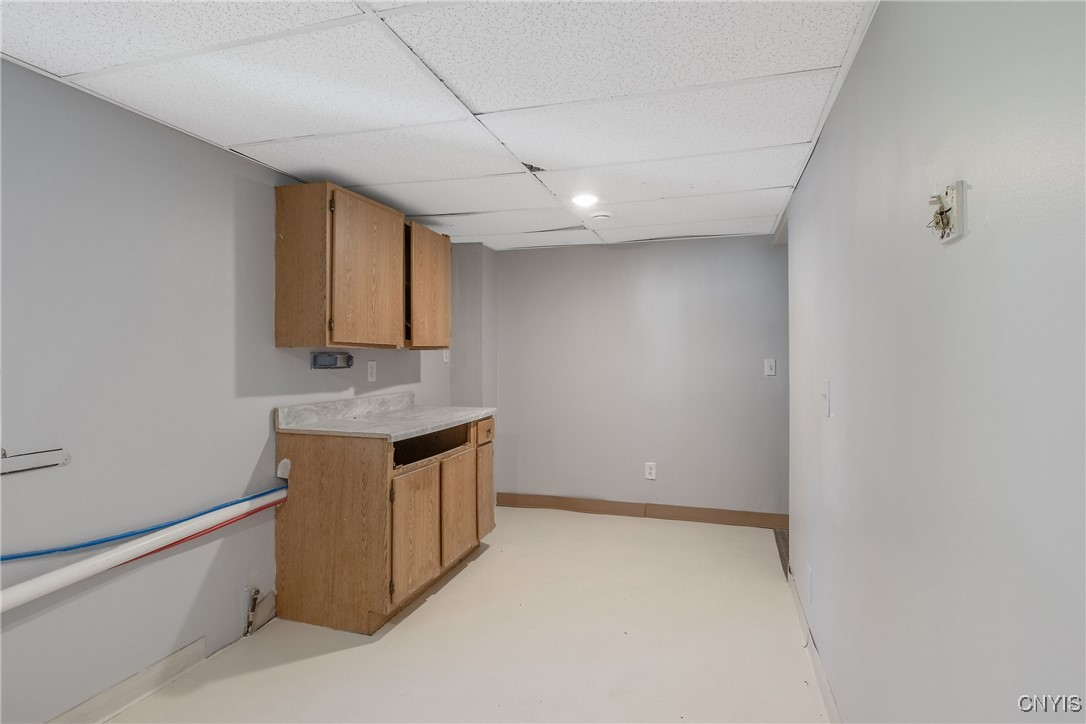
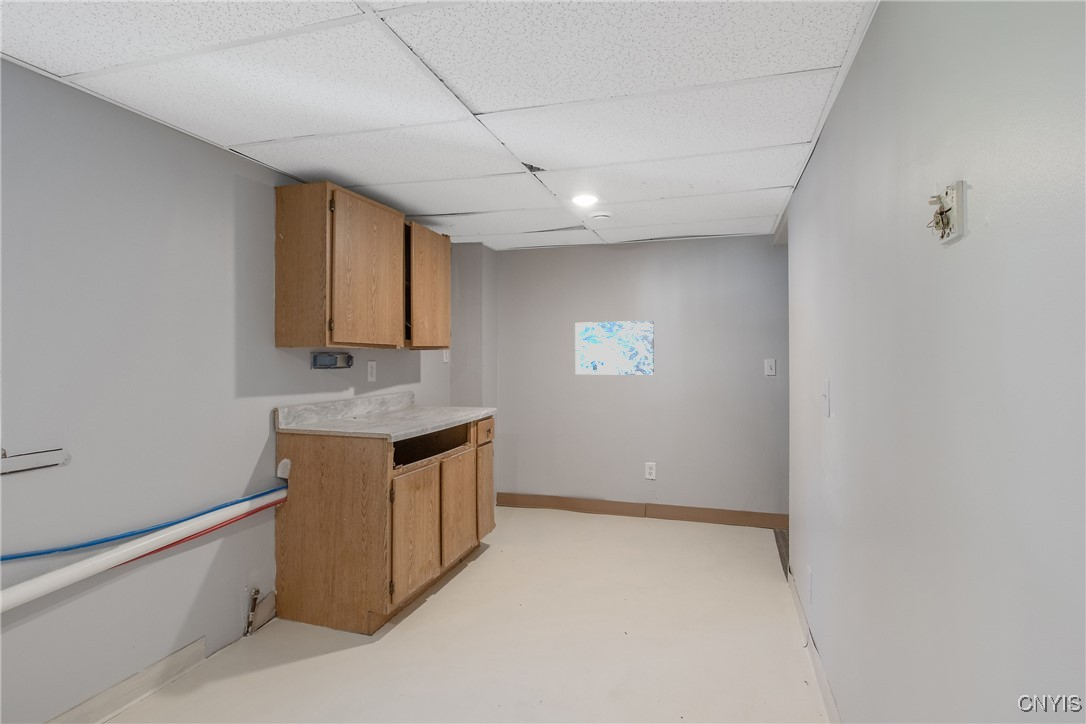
+ wall art (613, 348)
